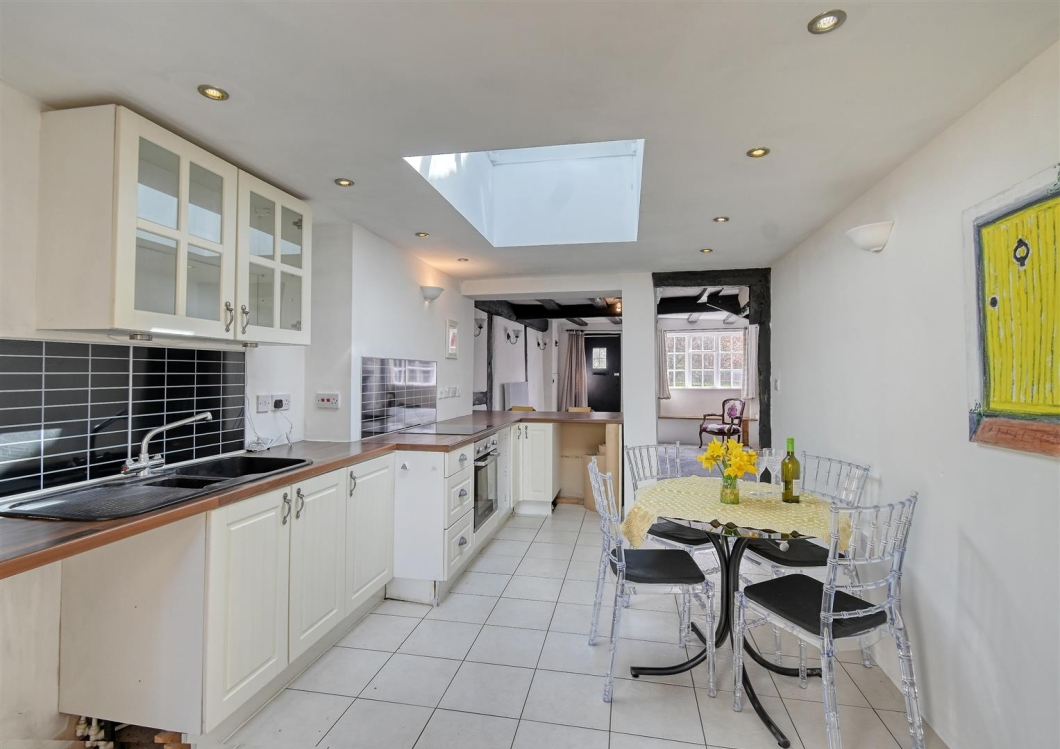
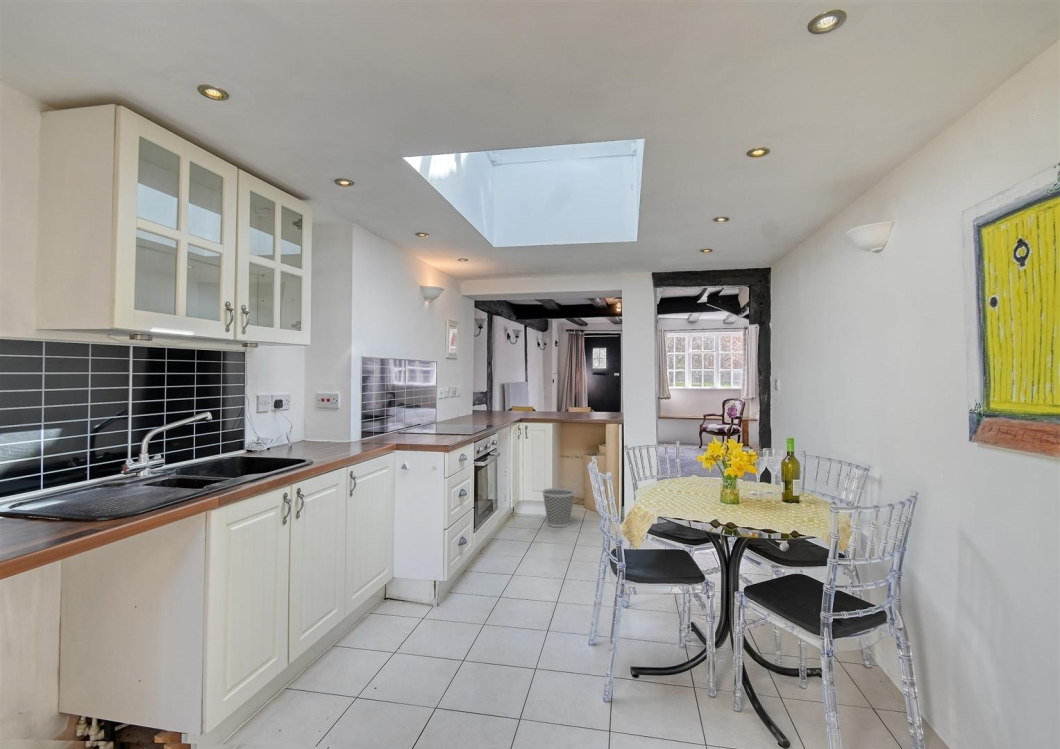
+ wastebasket (558, 507)
